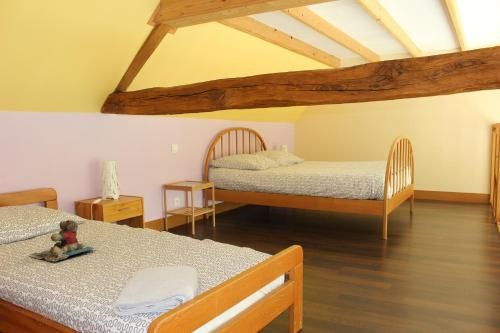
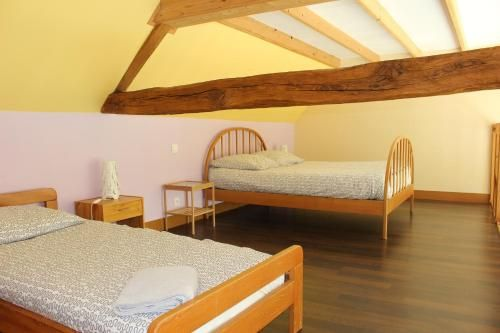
- teddy bear (60, 237)
